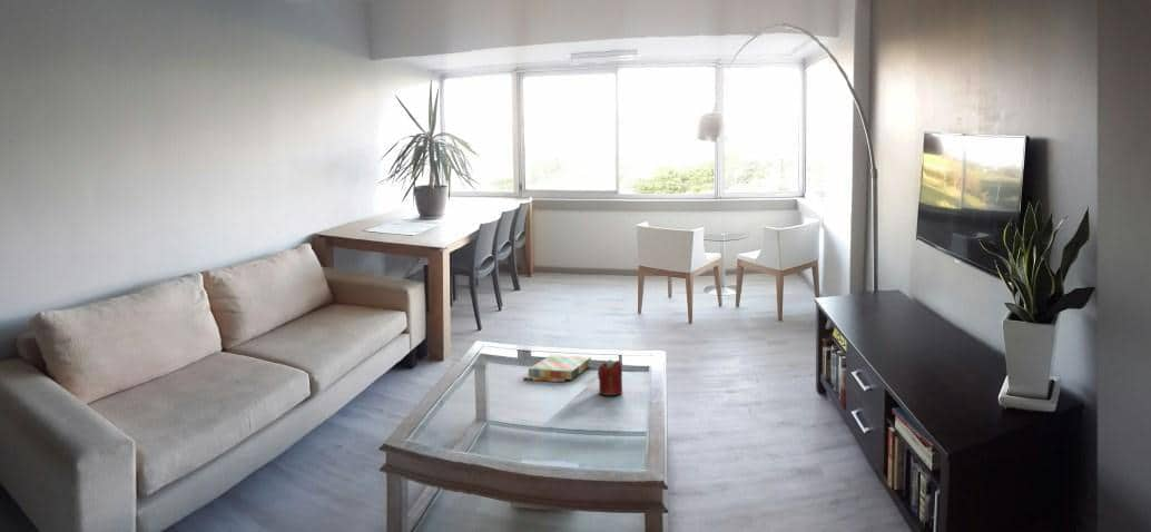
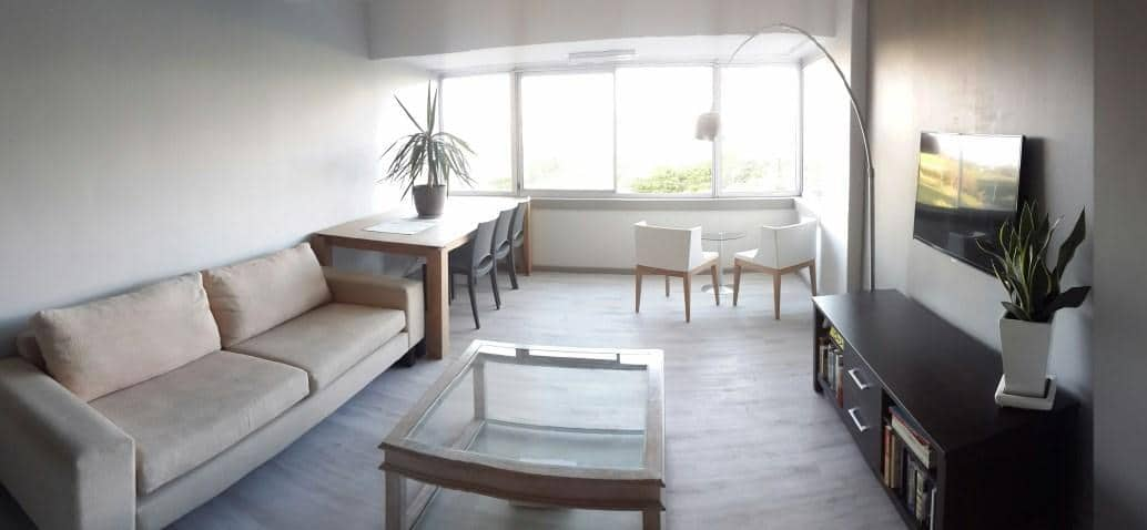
- board game (559, 366)
- candle (610, 376)
